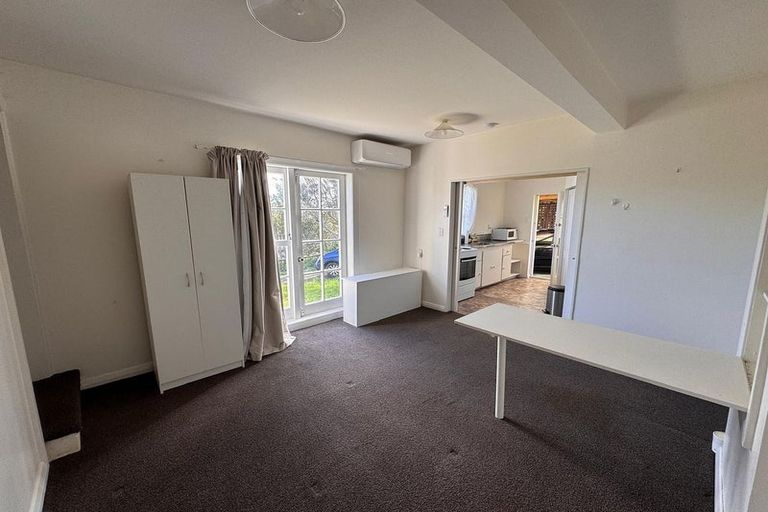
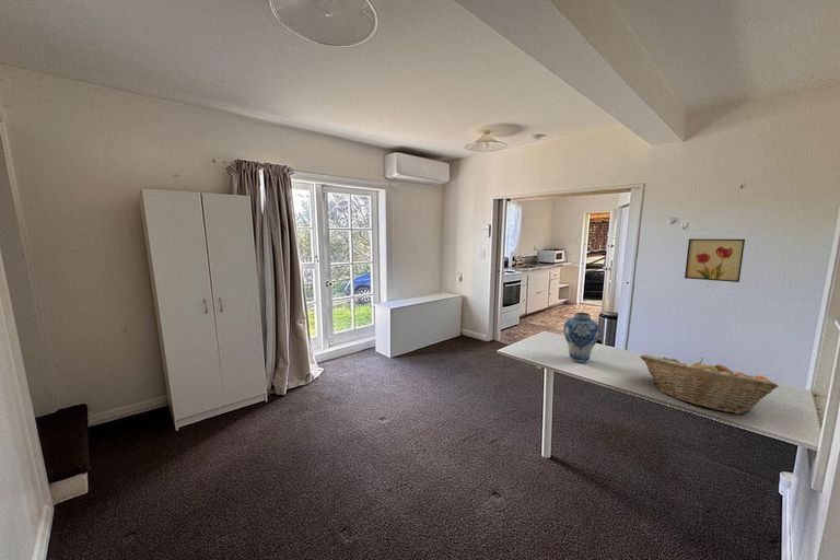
+ fruit basket (700, 376)
+ vase (580, 337)
+ wall art (713, 259)
